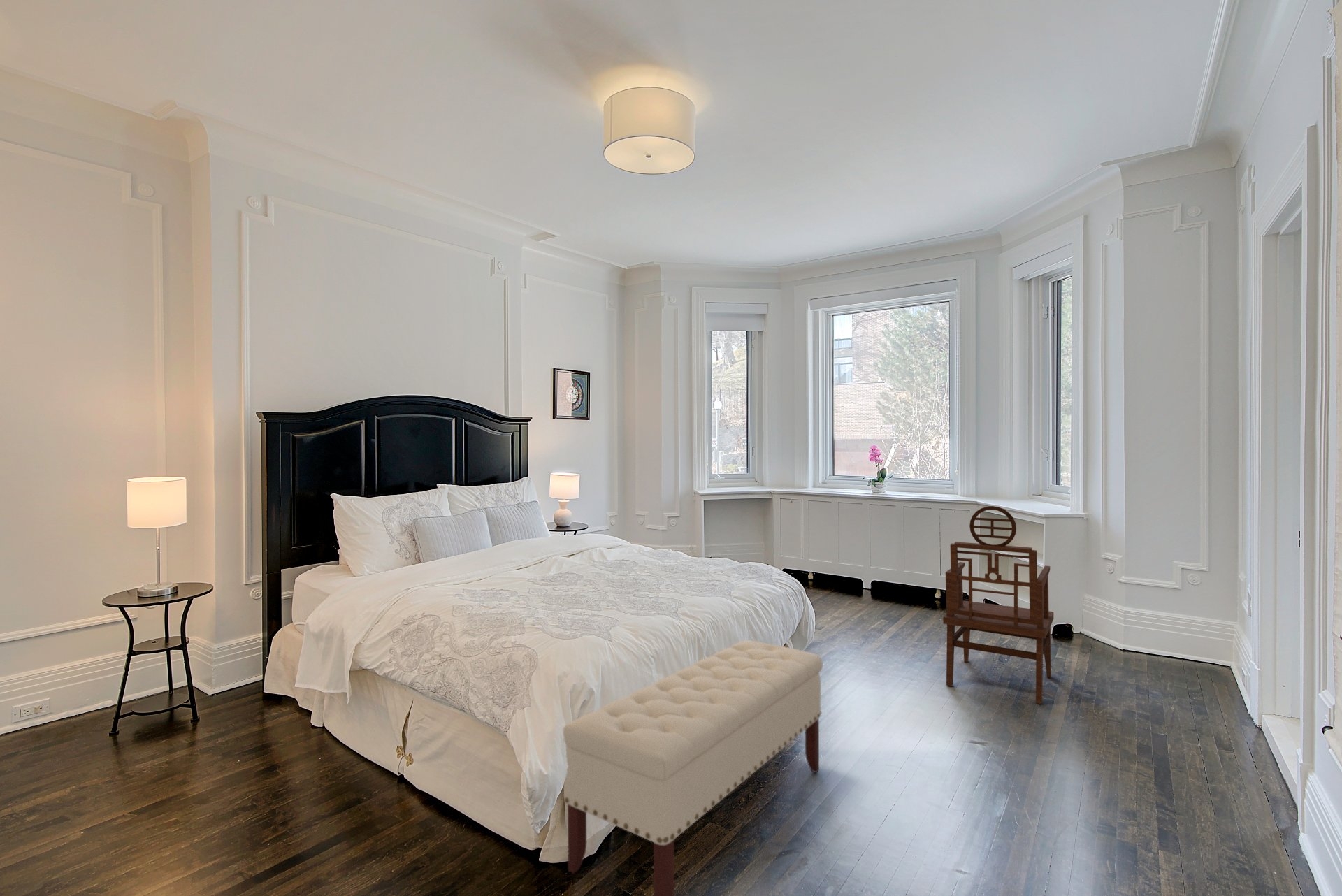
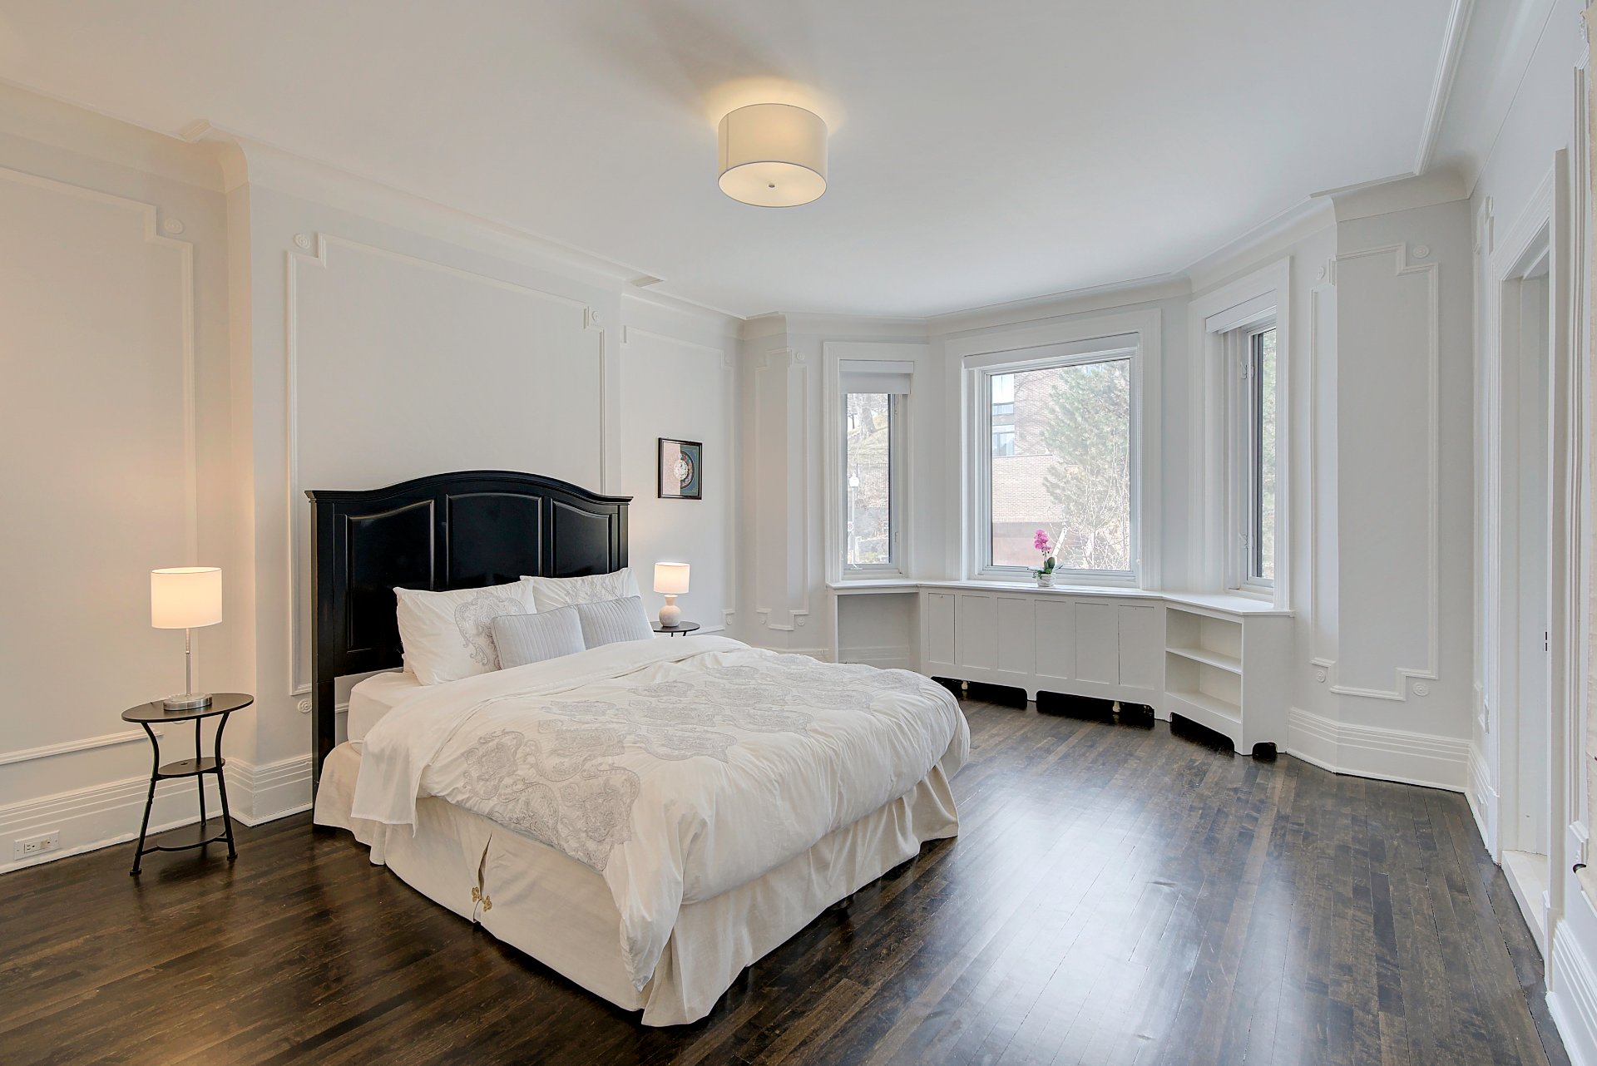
- bench (709, 748)
- armchair (1000, 591)
